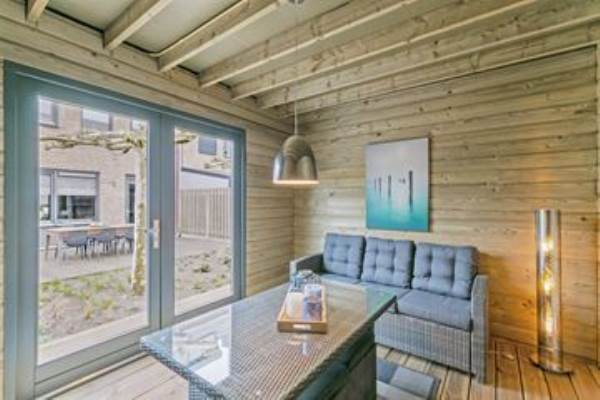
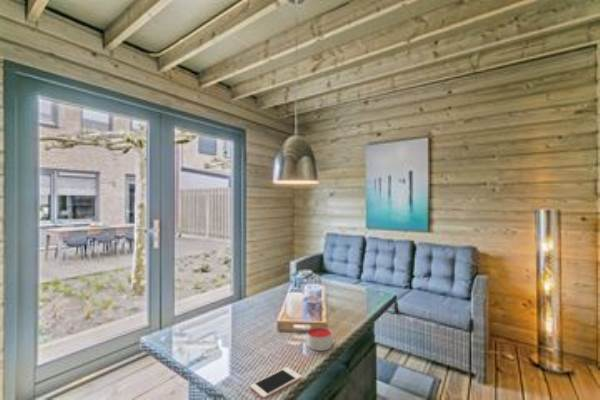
+ cell phone (276, 381)
+ candle (319, 337)
